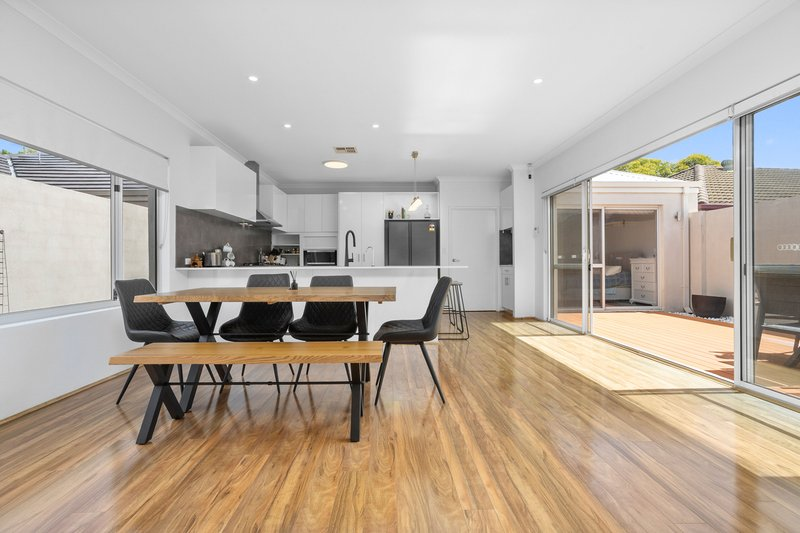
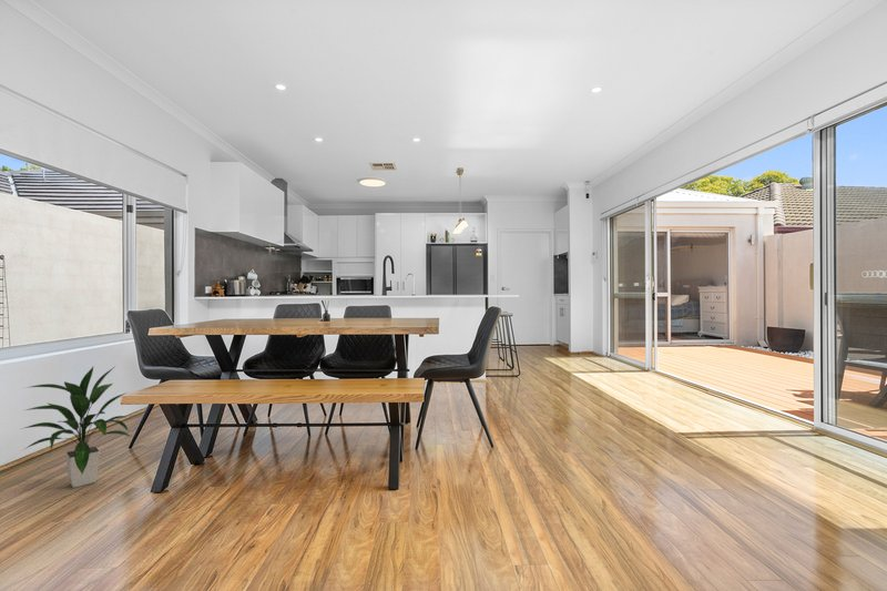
+ indoor plant (80, 426)
